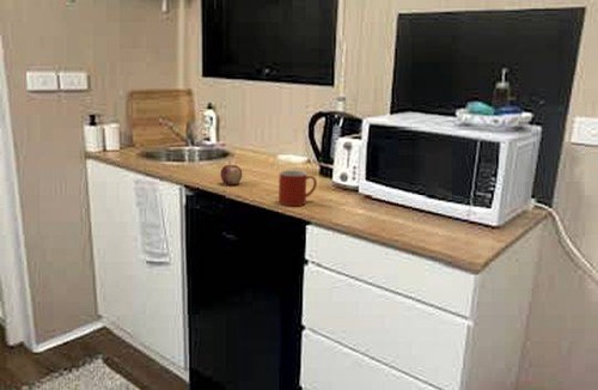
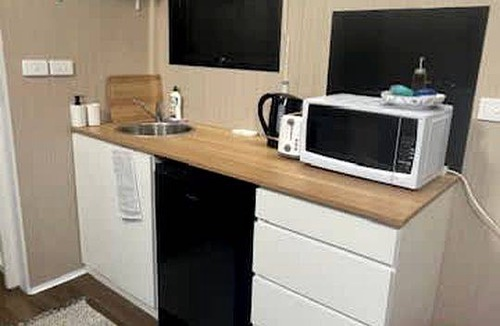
- apple (231, 172)
- mug (297, 187)
